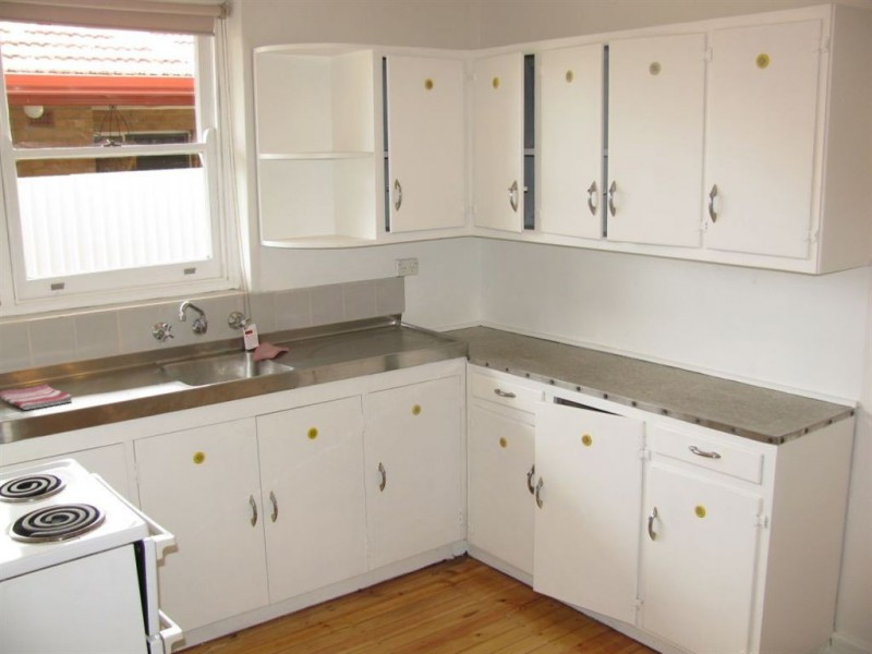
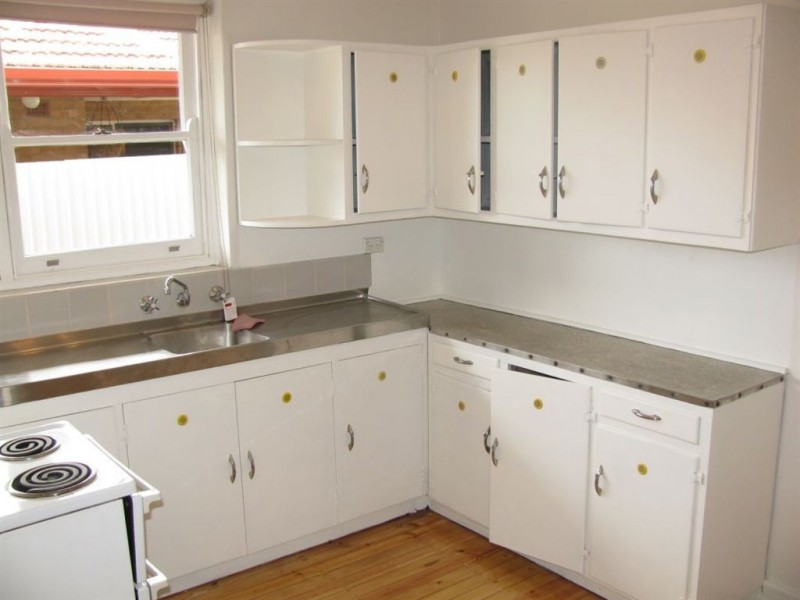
- dish towel (35, 396)
